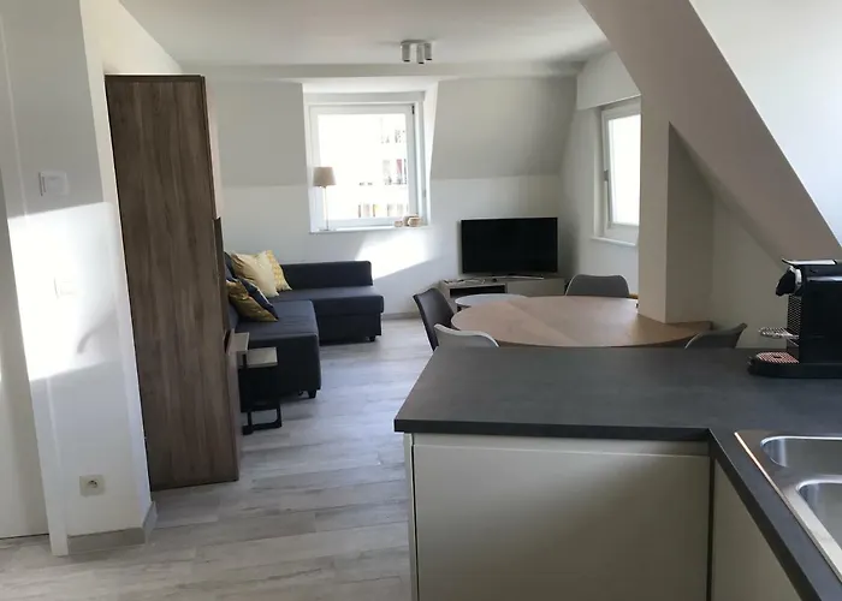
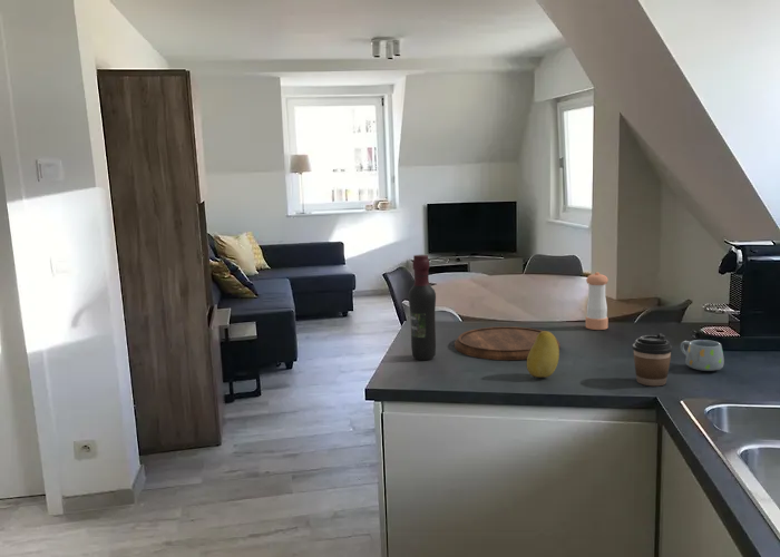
+ pepper shaker (596, 300)
+ wine bottle (422, 306)
+ mug (699, 354)
+ coffee cup (652, 358)
+ fruit (543, 353)
+ cutting board (506, 341)
